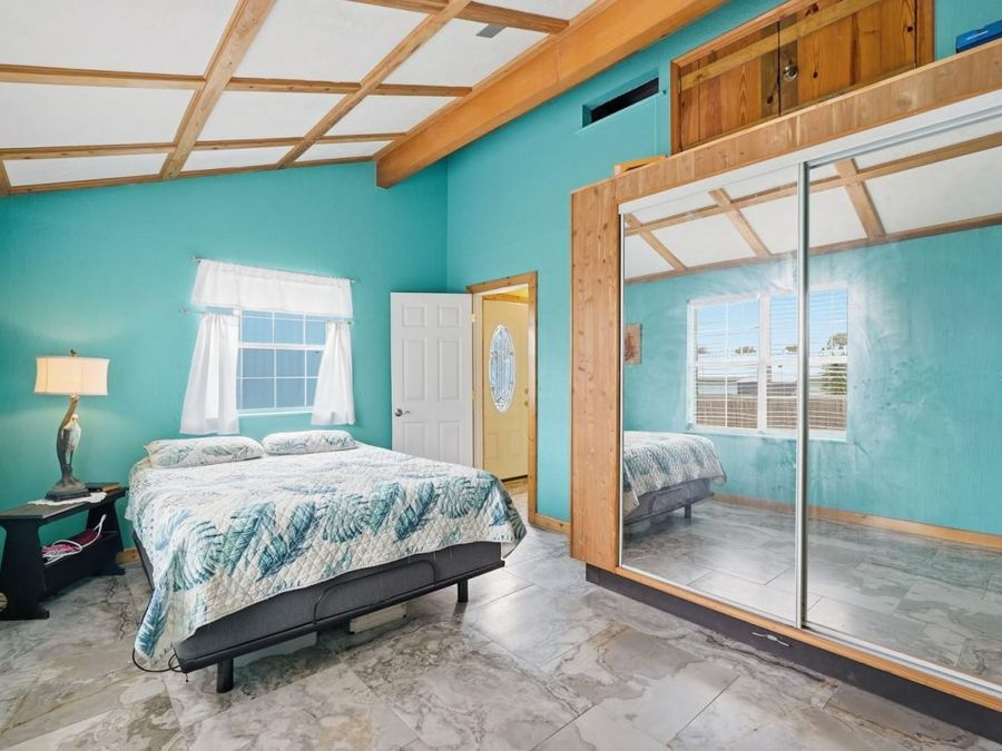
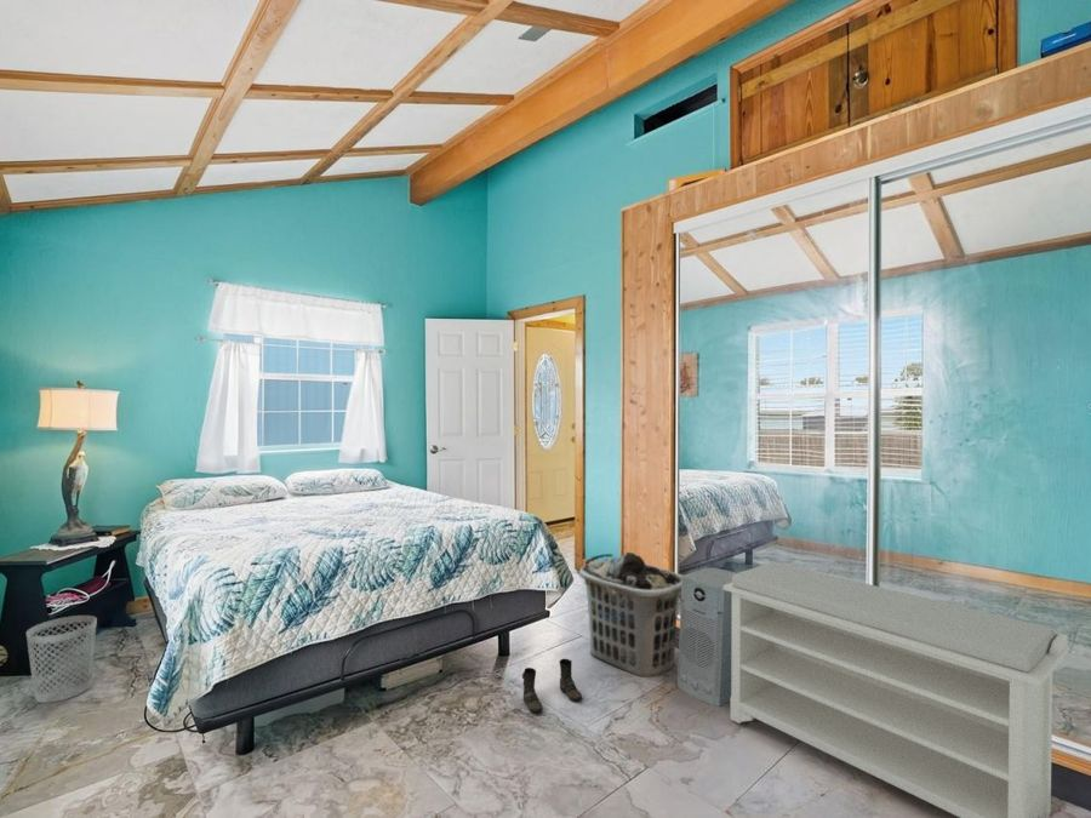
+ air purifier (714, 631)
+ clothes hamper (630, 607)
+ wastebasket (63, 658)
+ boots (560, 685)
+ bench (870, 679)
